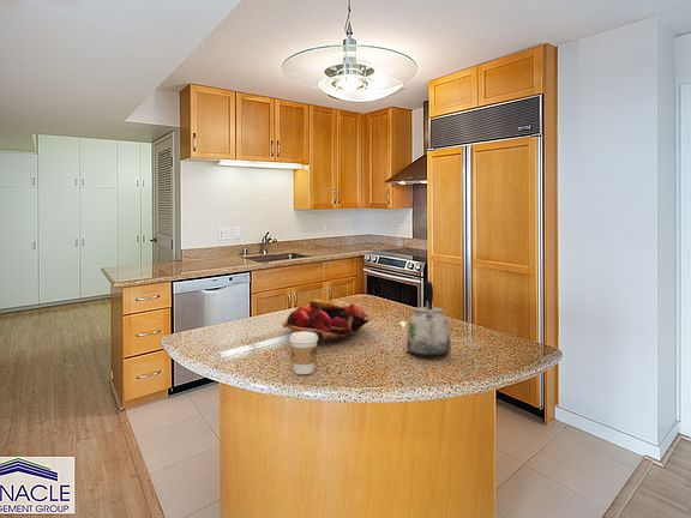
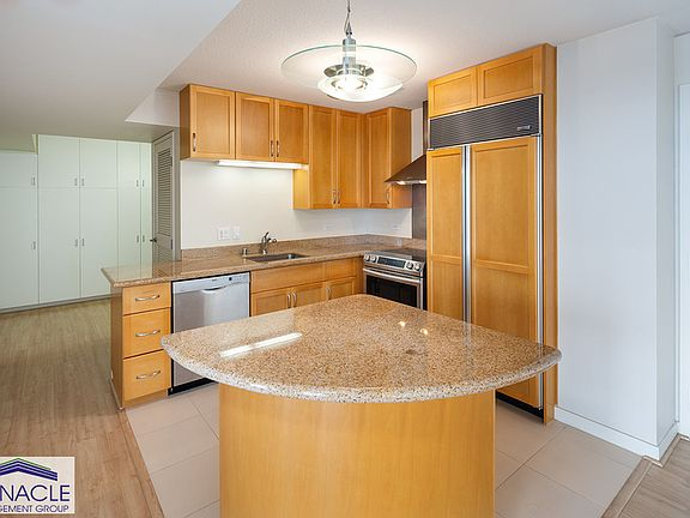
- fruit basket (325, 318)
- kettle (427, 317)
- coffee cup (304, 351)
